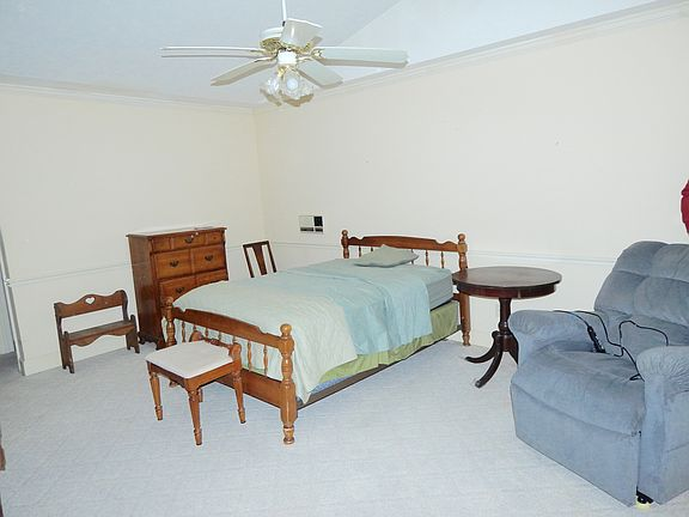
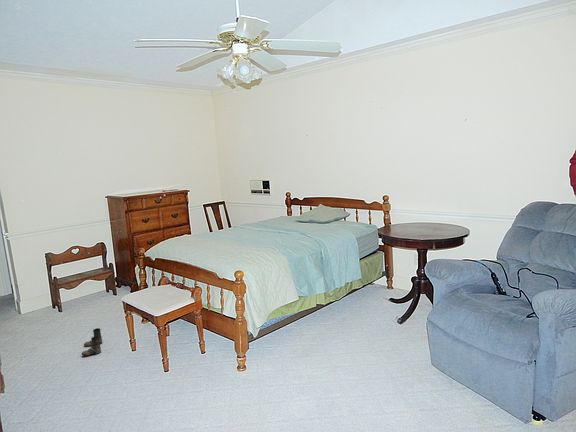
+ boots (91, 341)
